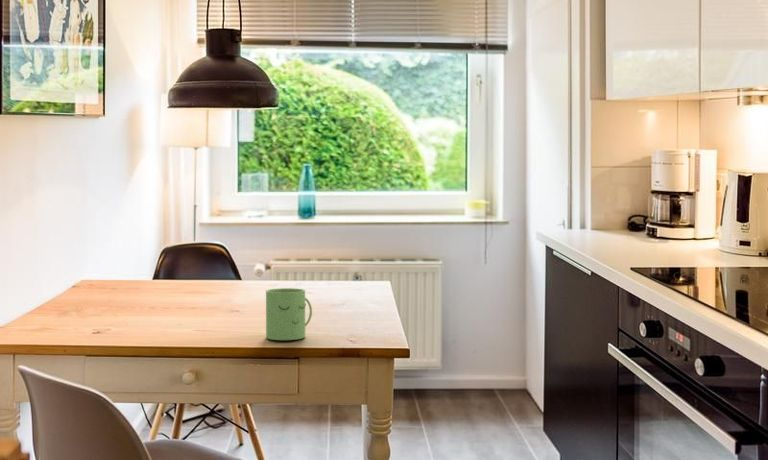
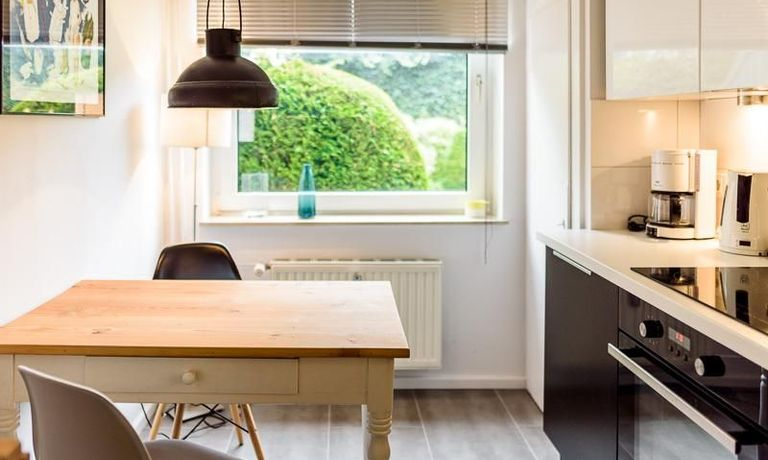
- mug (290, 313)
